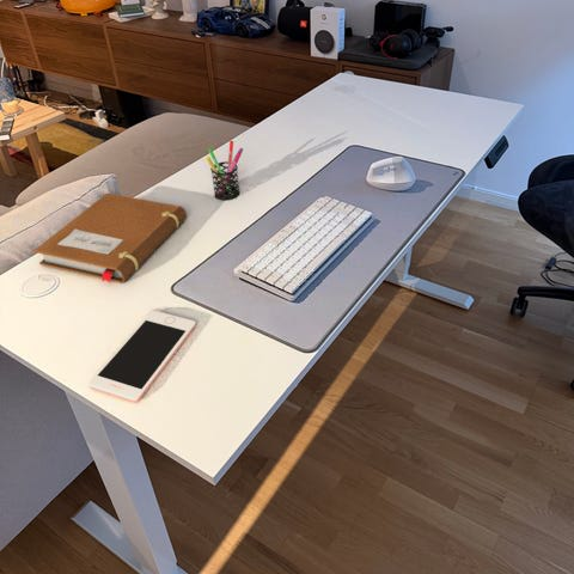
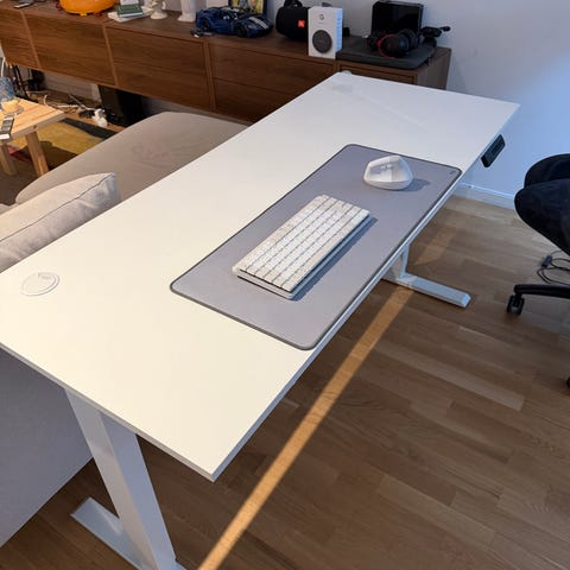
- pen holder (222, 170)
- cell phone (145, 353)
- notebook (114, 236)
